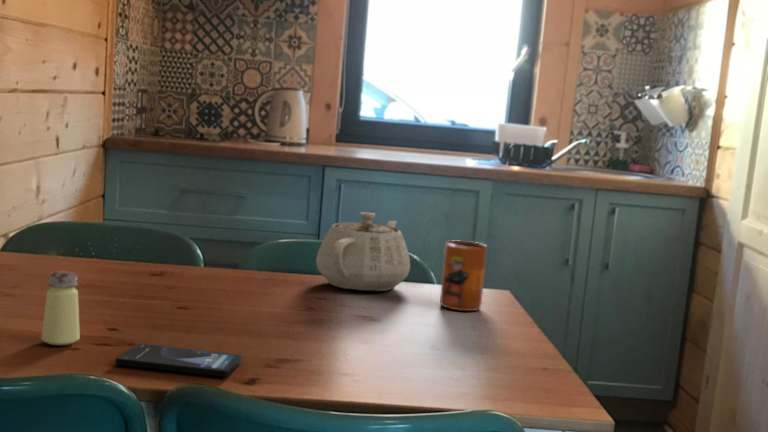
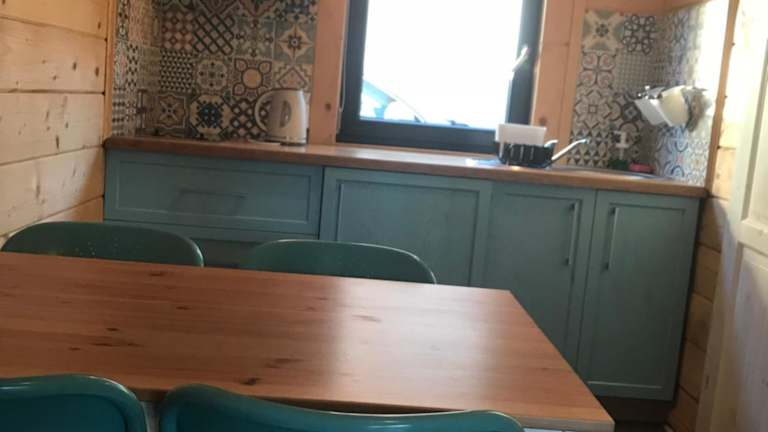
- teapot (366, 248)
- mug (468, 274)
- smartphone (180, 359)
- saltshaker (61, 306)
